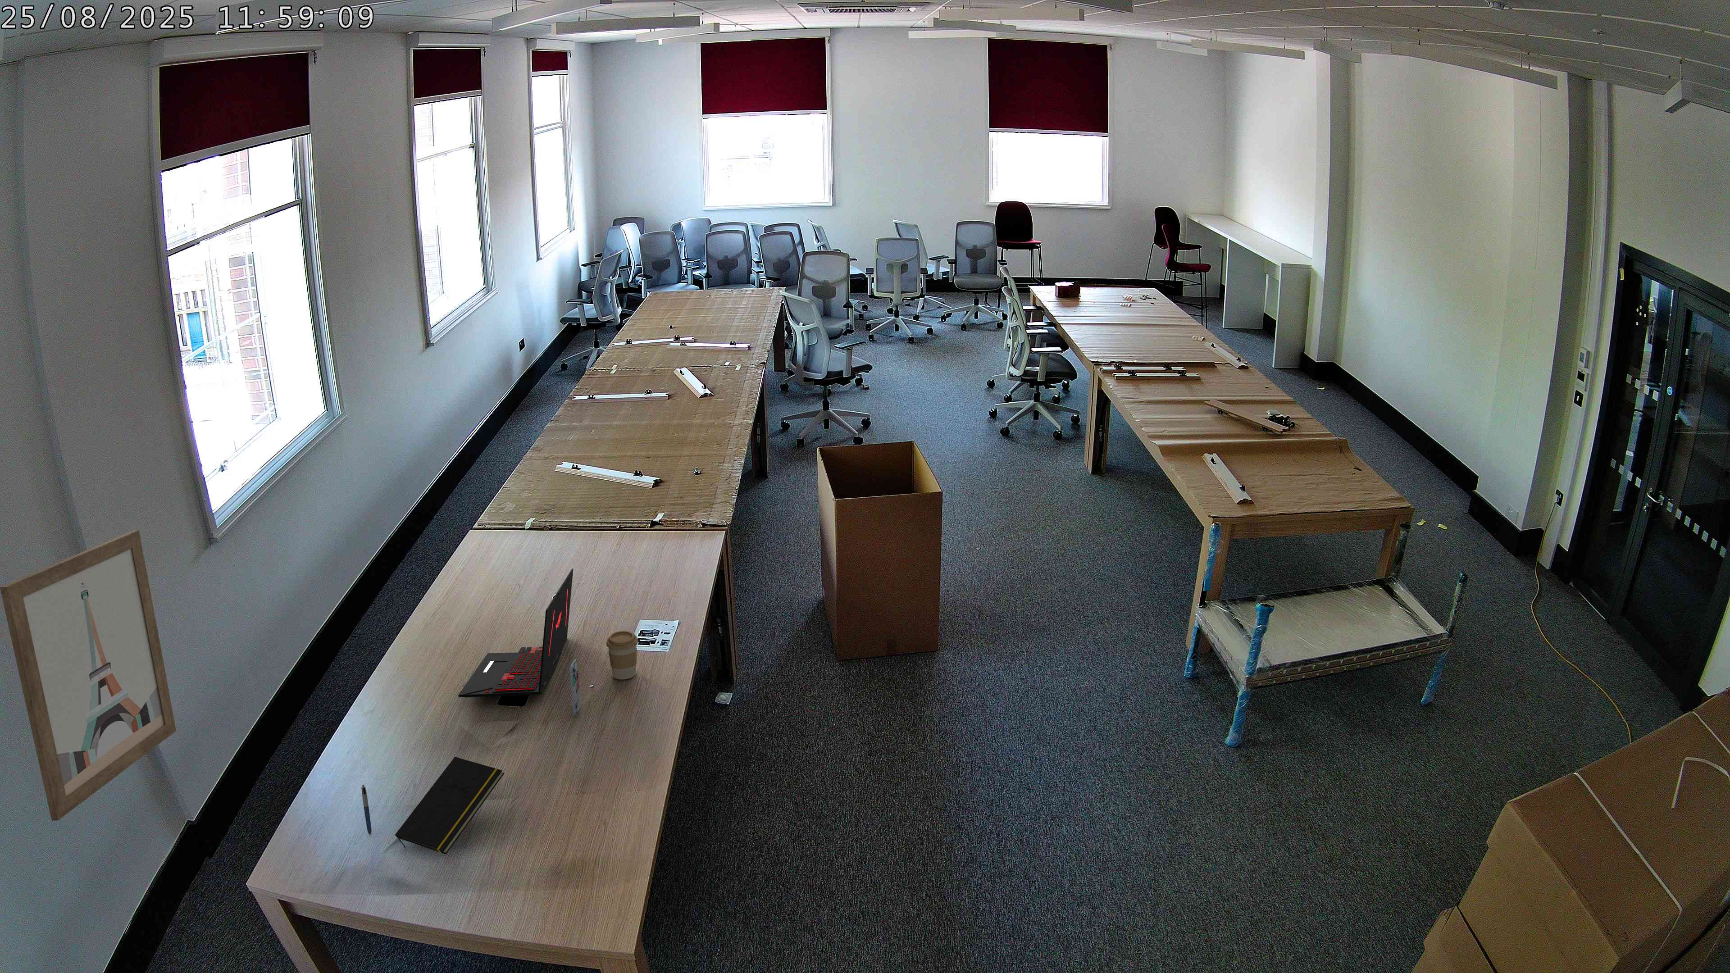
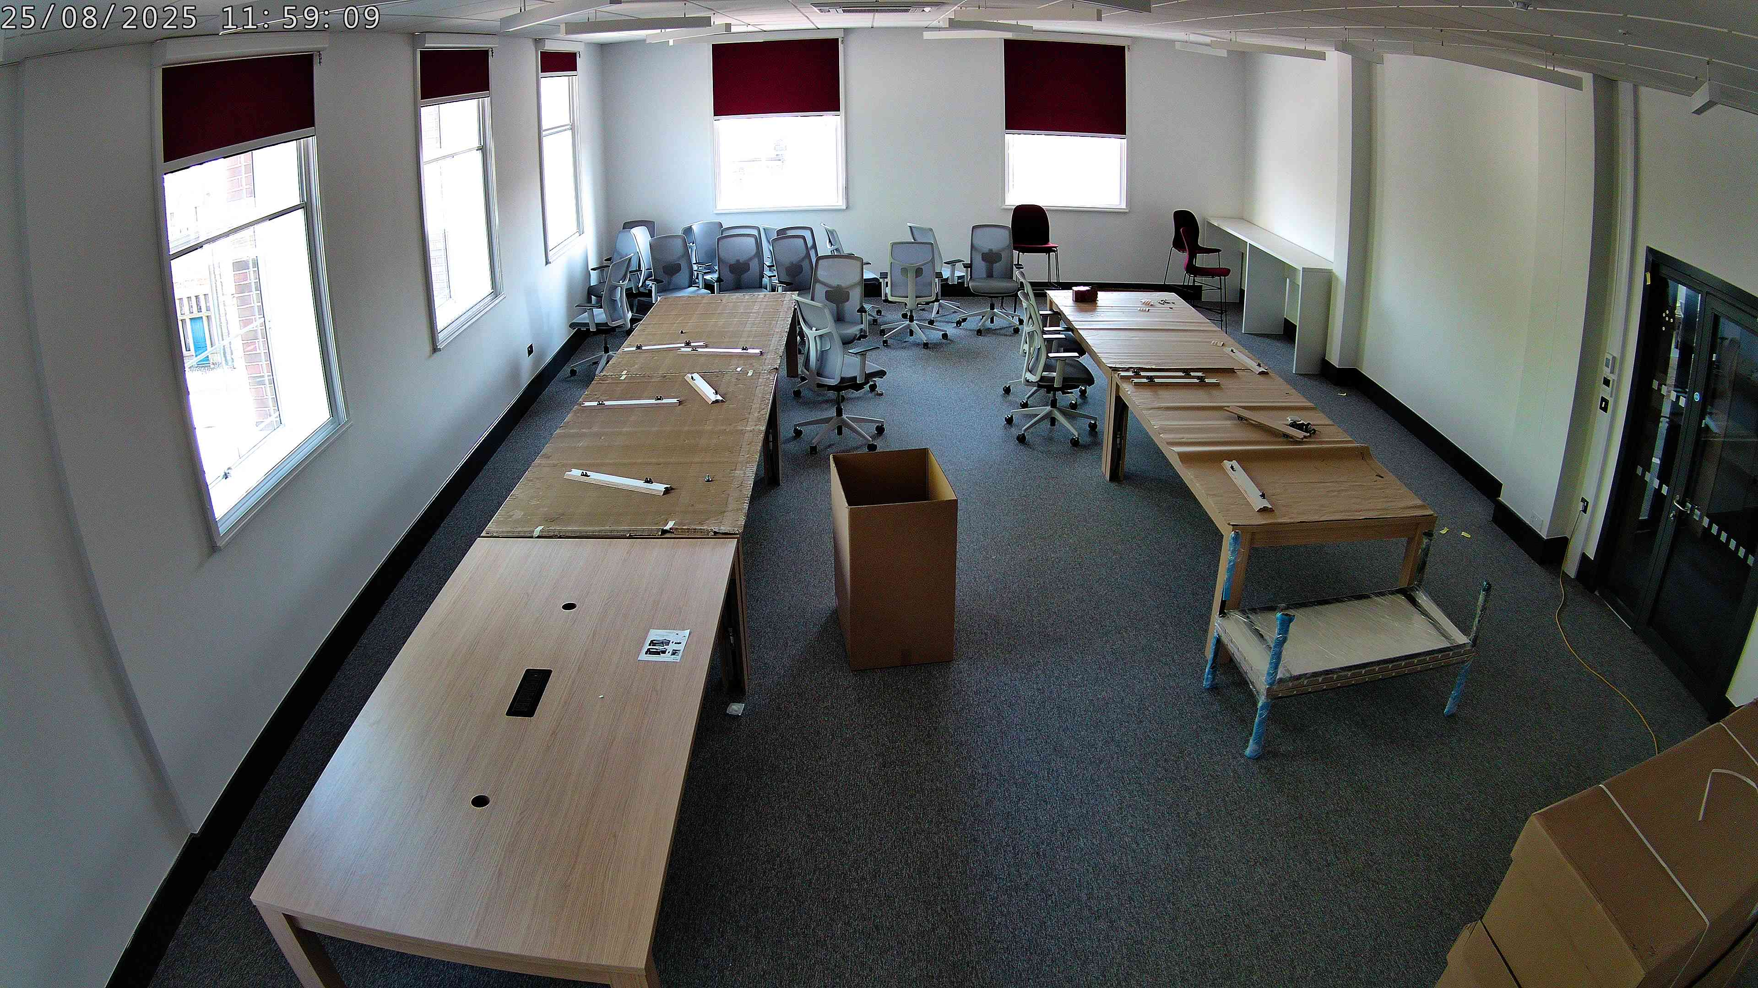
- wall art (97, 666)
- notepad (452, 809)
- coffee cup (623, 655)
- pen (367, 809)
- laptop (522, 646)
- smartphone (575, 687)
